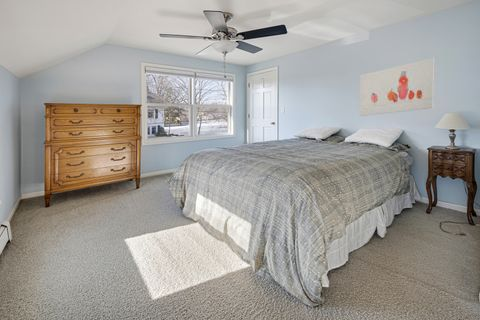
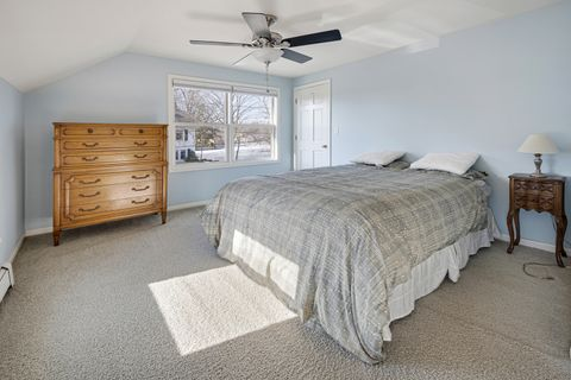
- wall art (393, 90)
